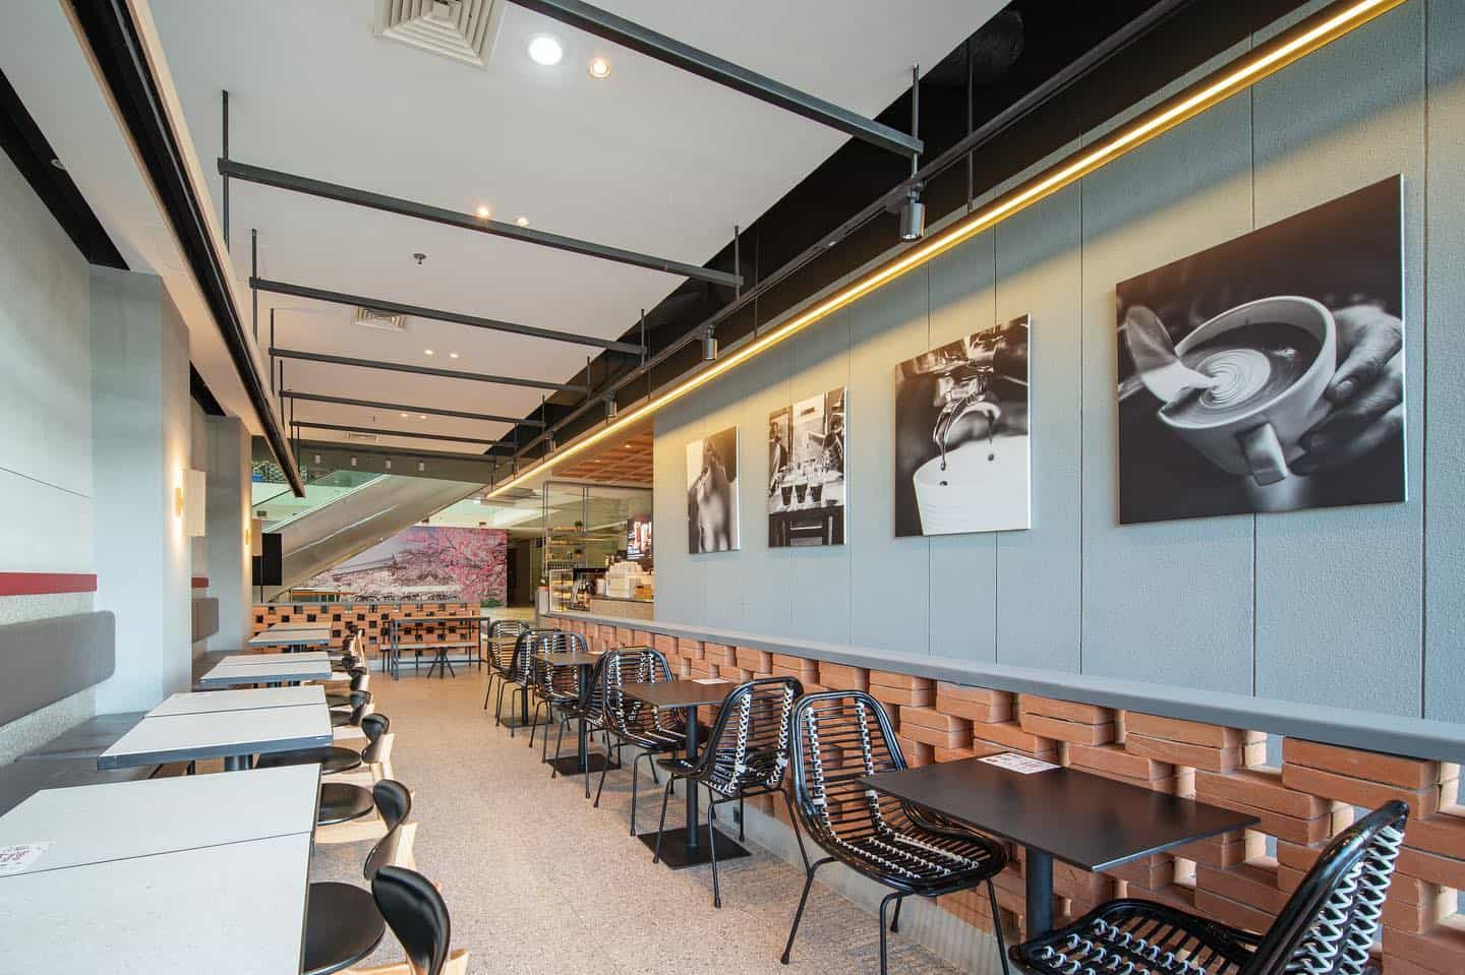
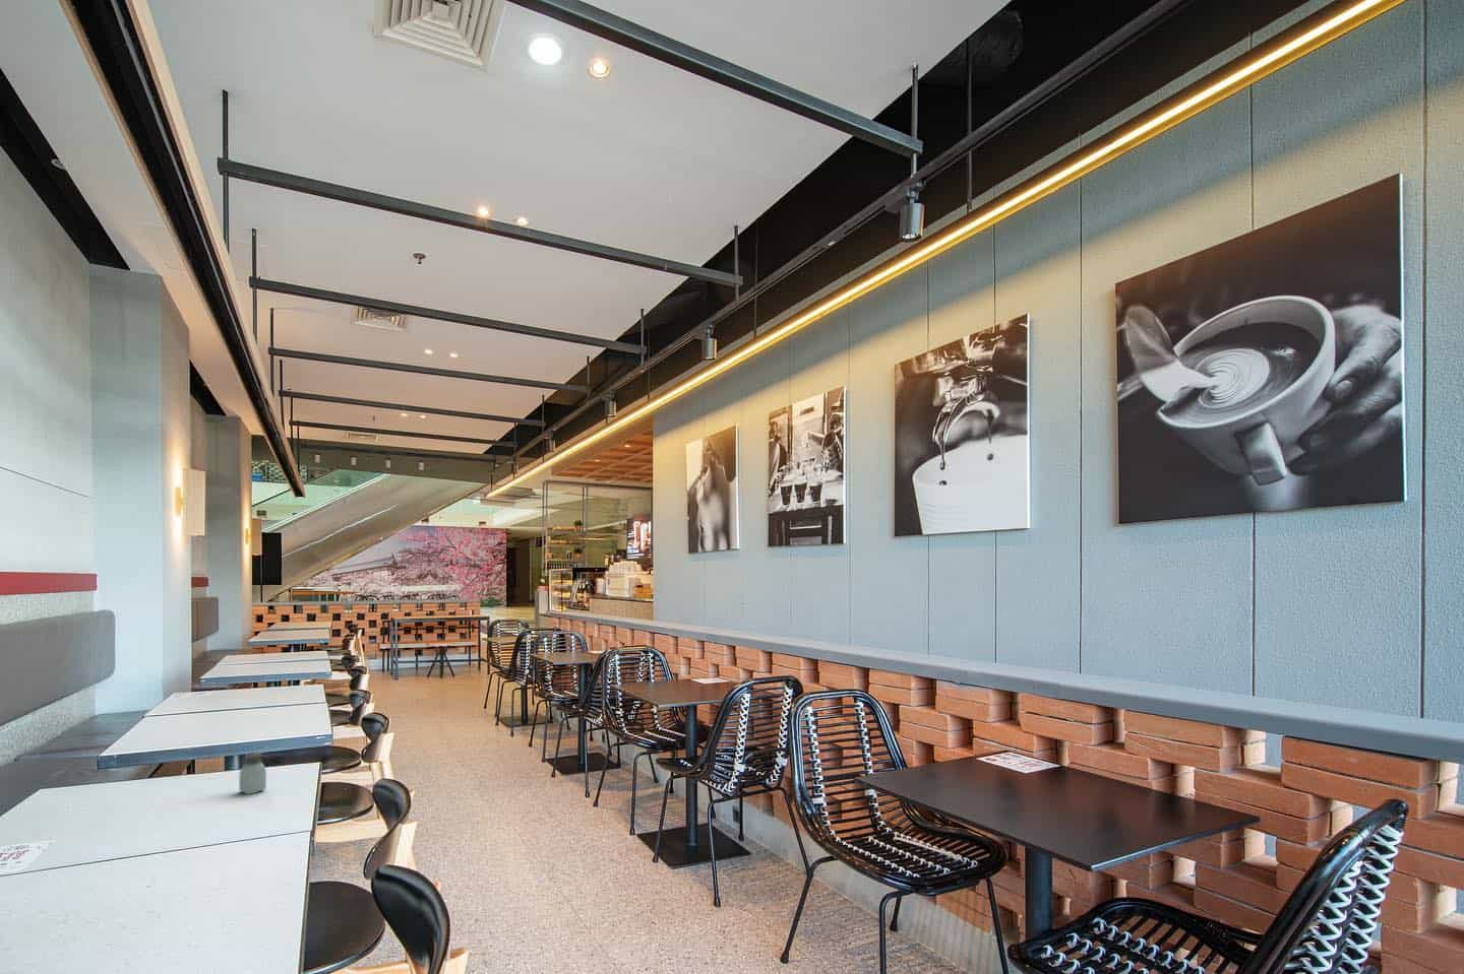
+ saltshaker (252, 772)
